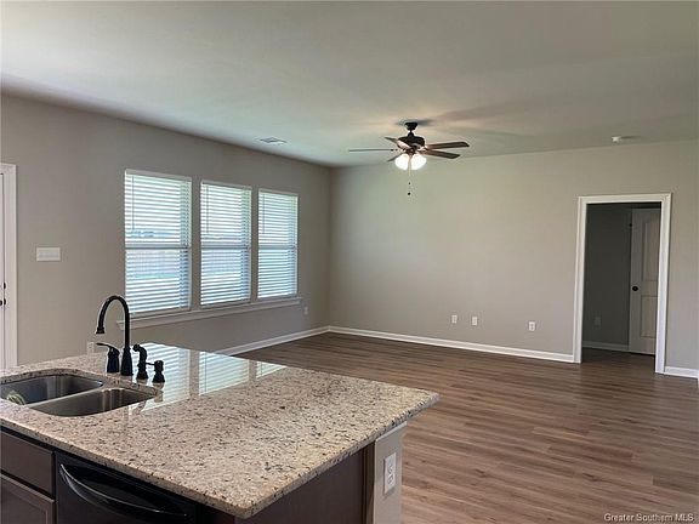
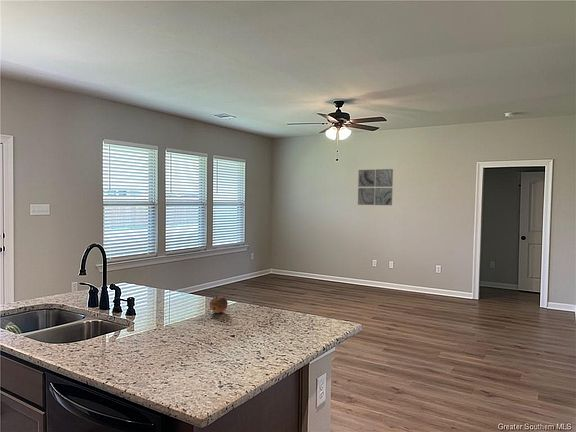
+ fruit (218, 303)
+ wall art (375, 186)
